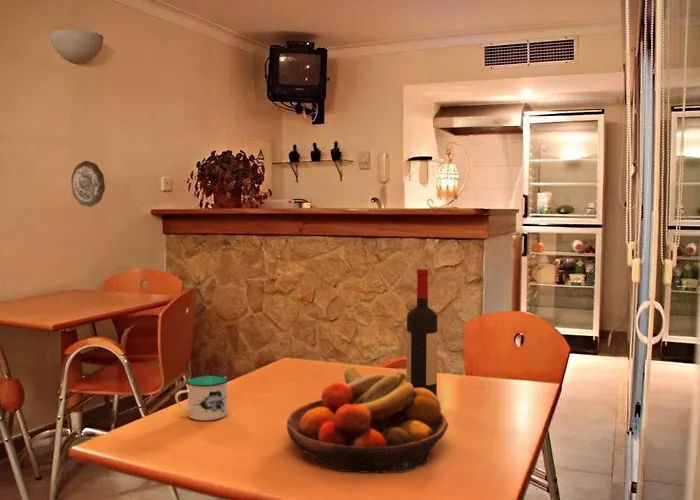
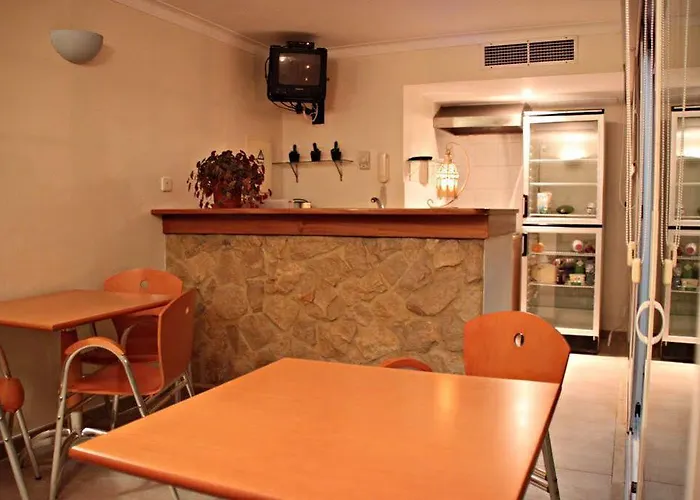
- decorative plate (87, 184)
- fruit bowl (365, 411)
- wine bottle (422, 338)
- mug (202, 398)
